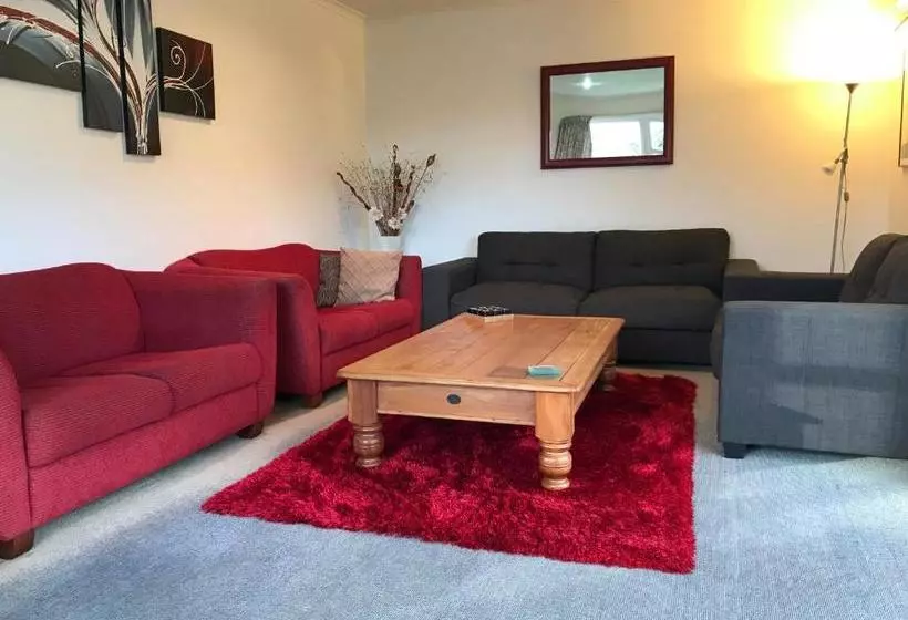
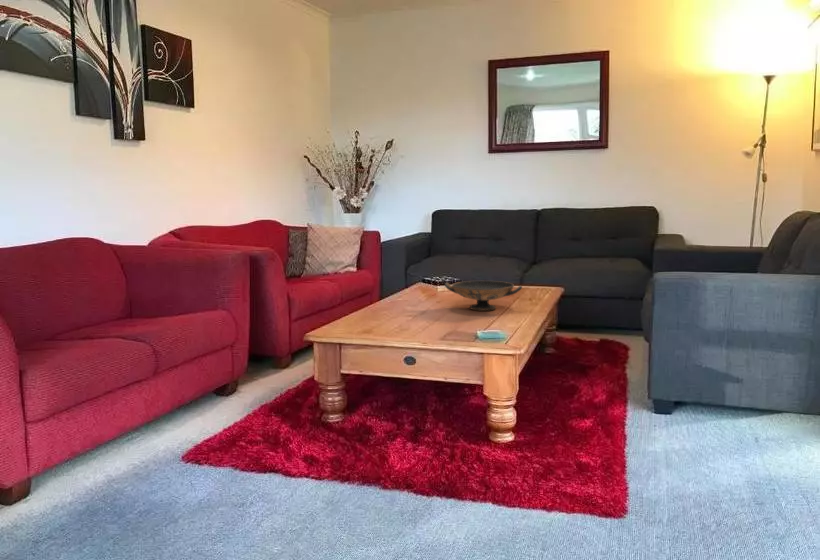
+ decorative bowl (482, 296)
